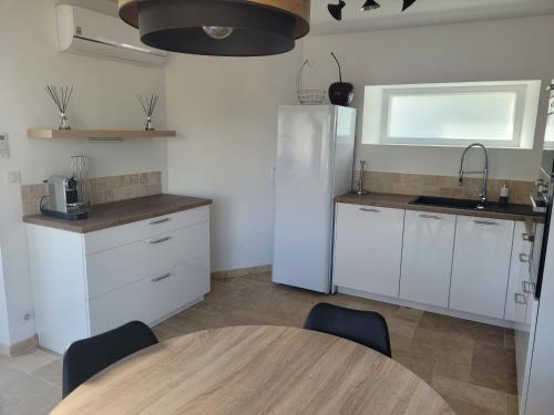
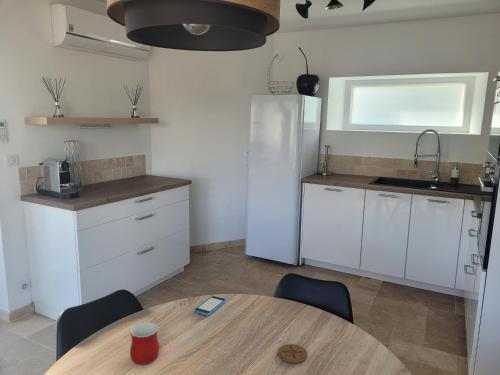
+ smartphone (210, 305)
+ mug (146, 341)
+ coaster (292, 353)
